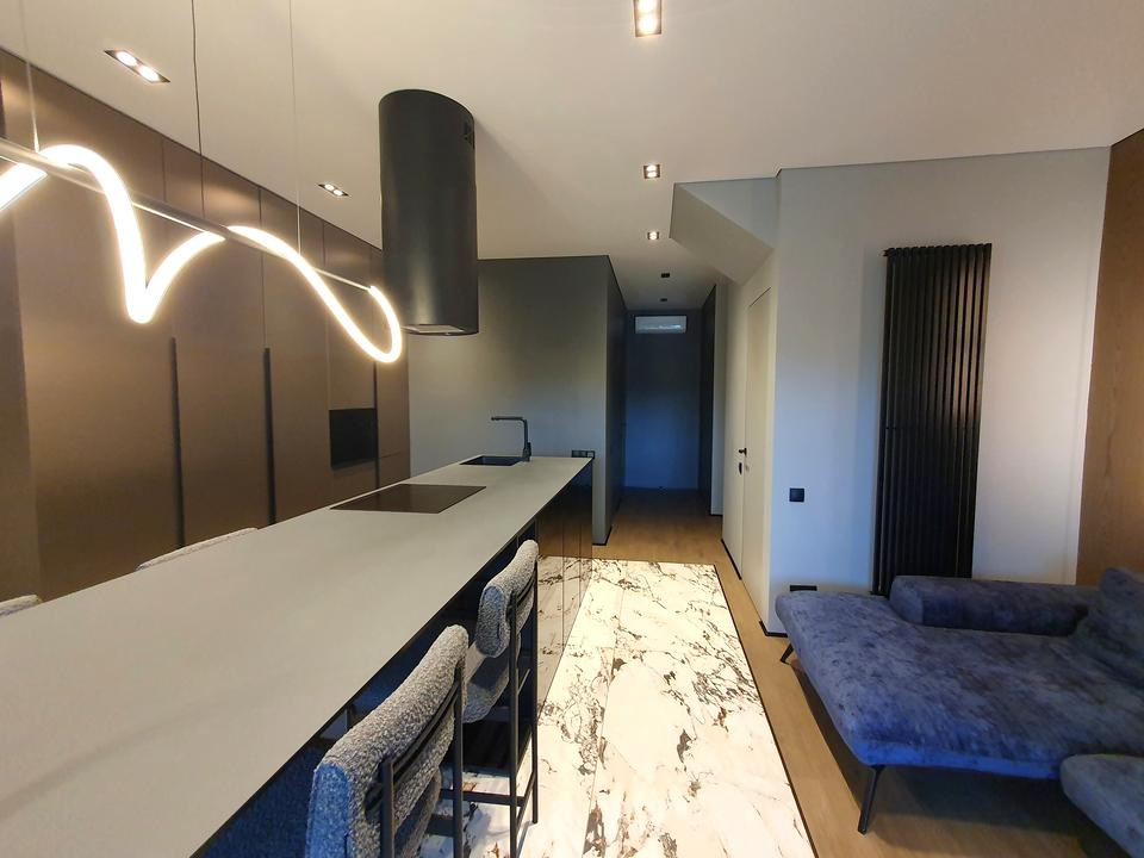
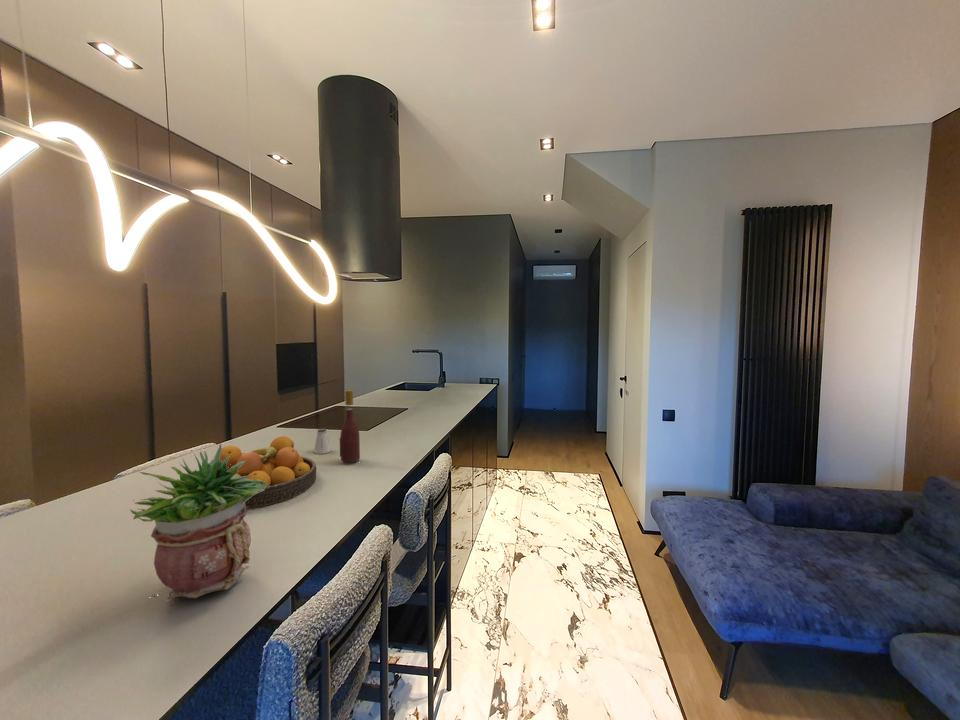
+ potted plant (199, 517)
+ wine bottle (349, 426)
+ saltshaker (322, 440)
+ fruit bowl (261, 464)
